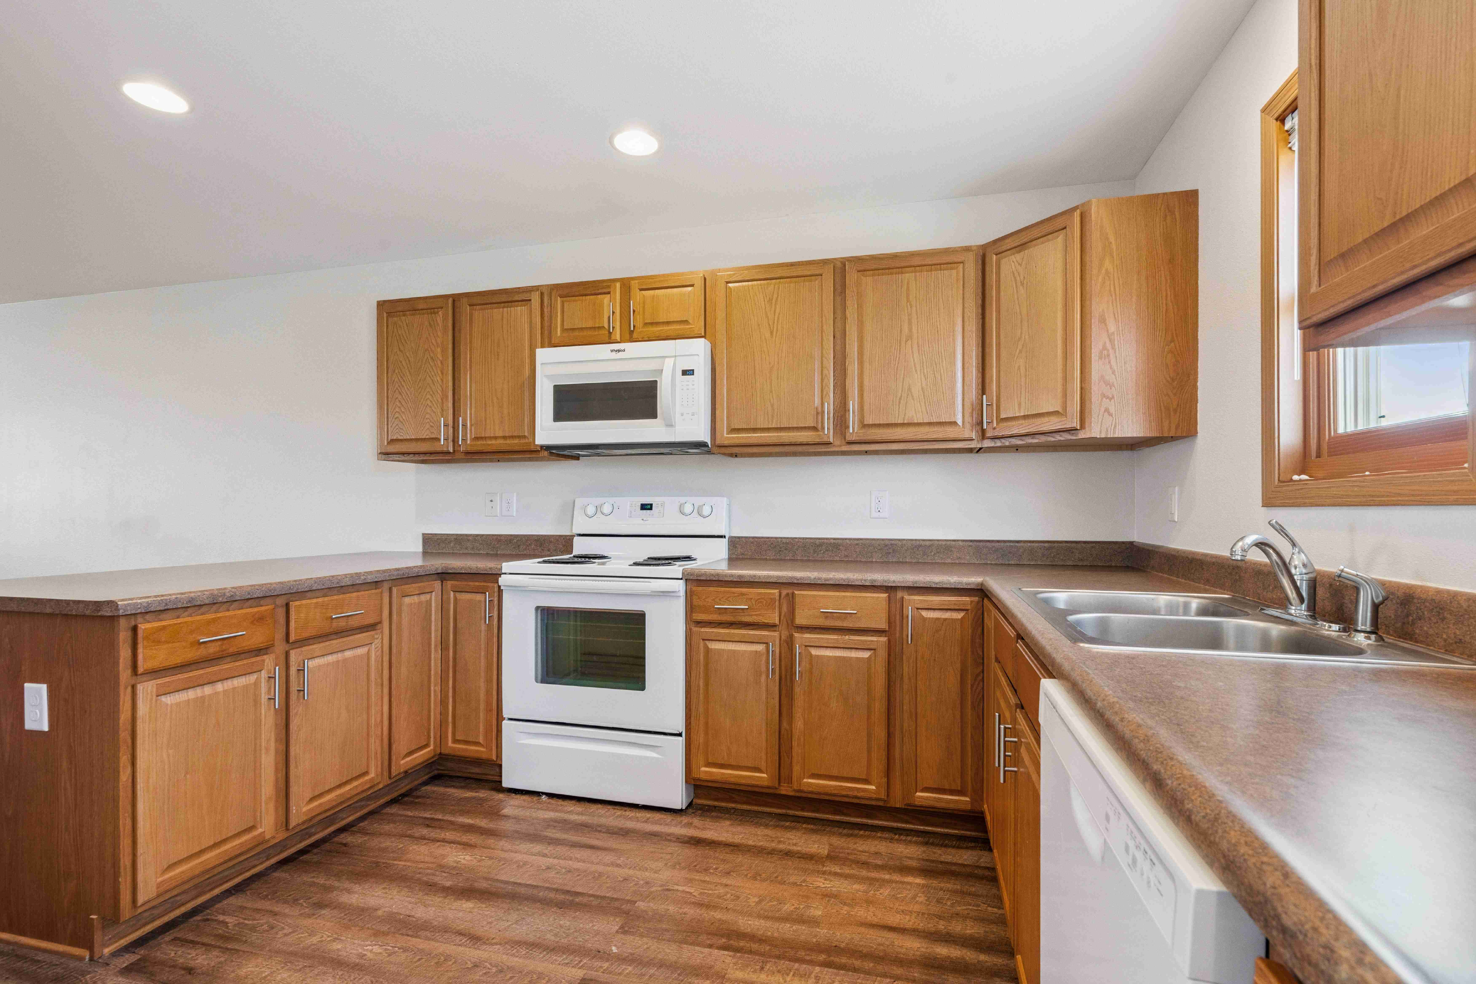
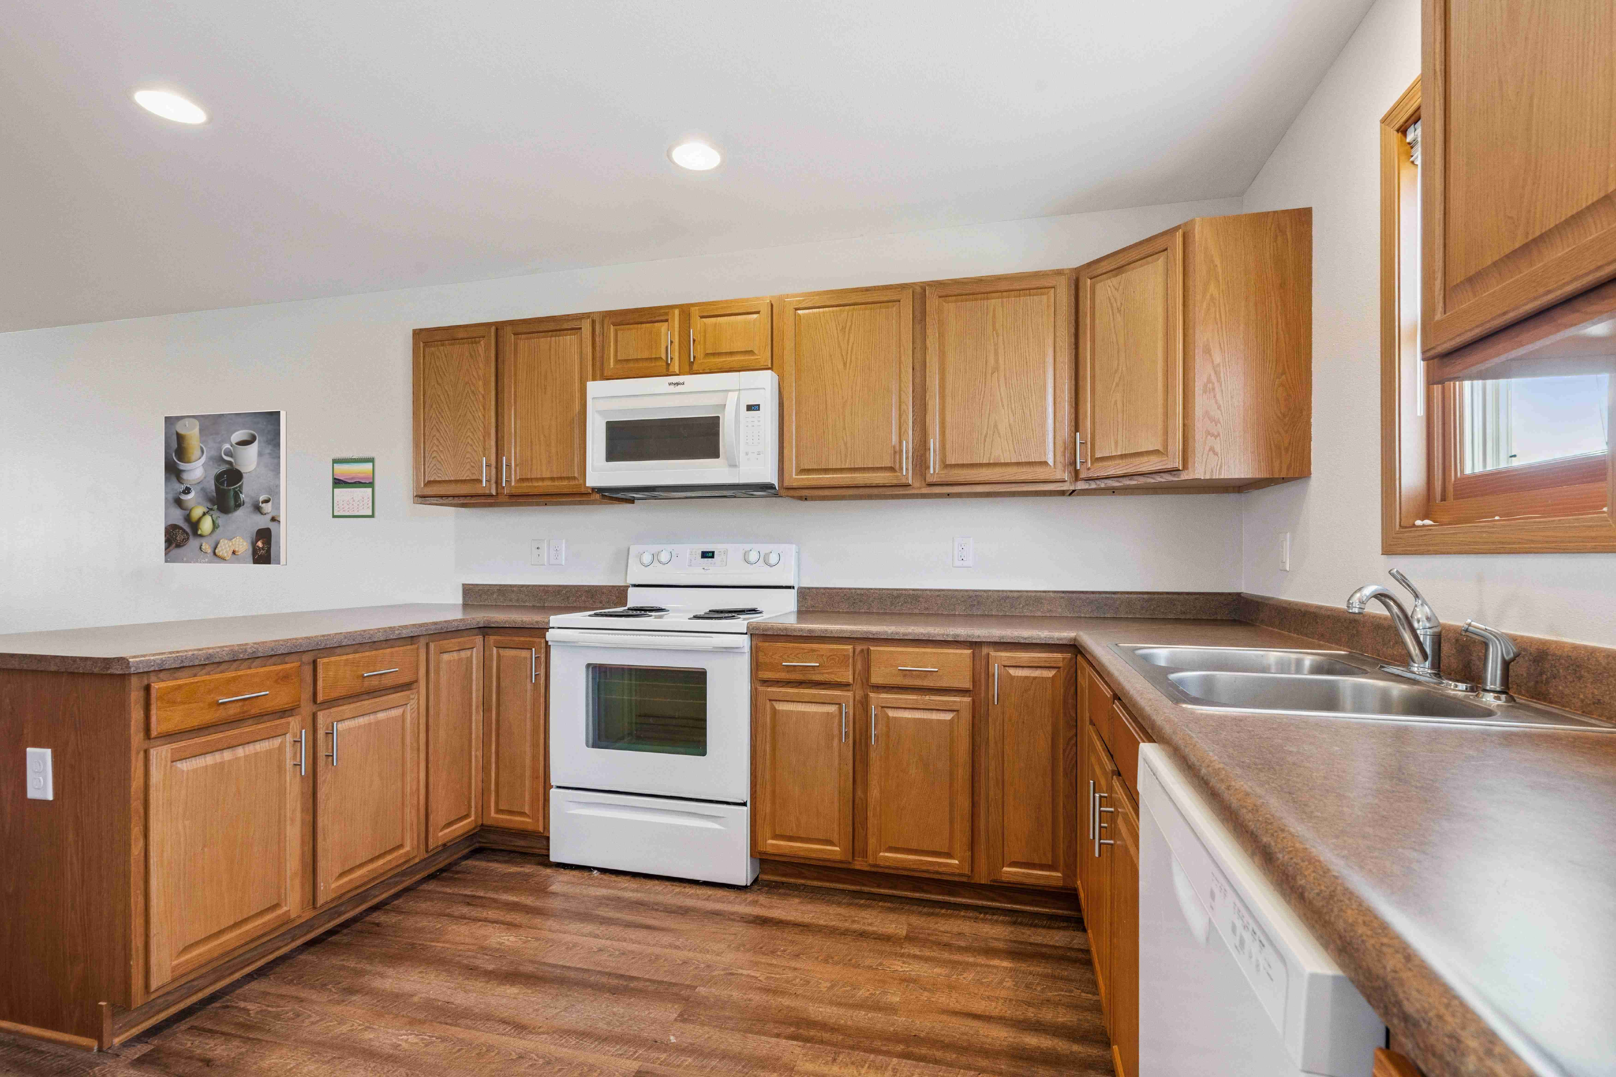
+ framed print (224, 488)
+ calendar (354, 487)
